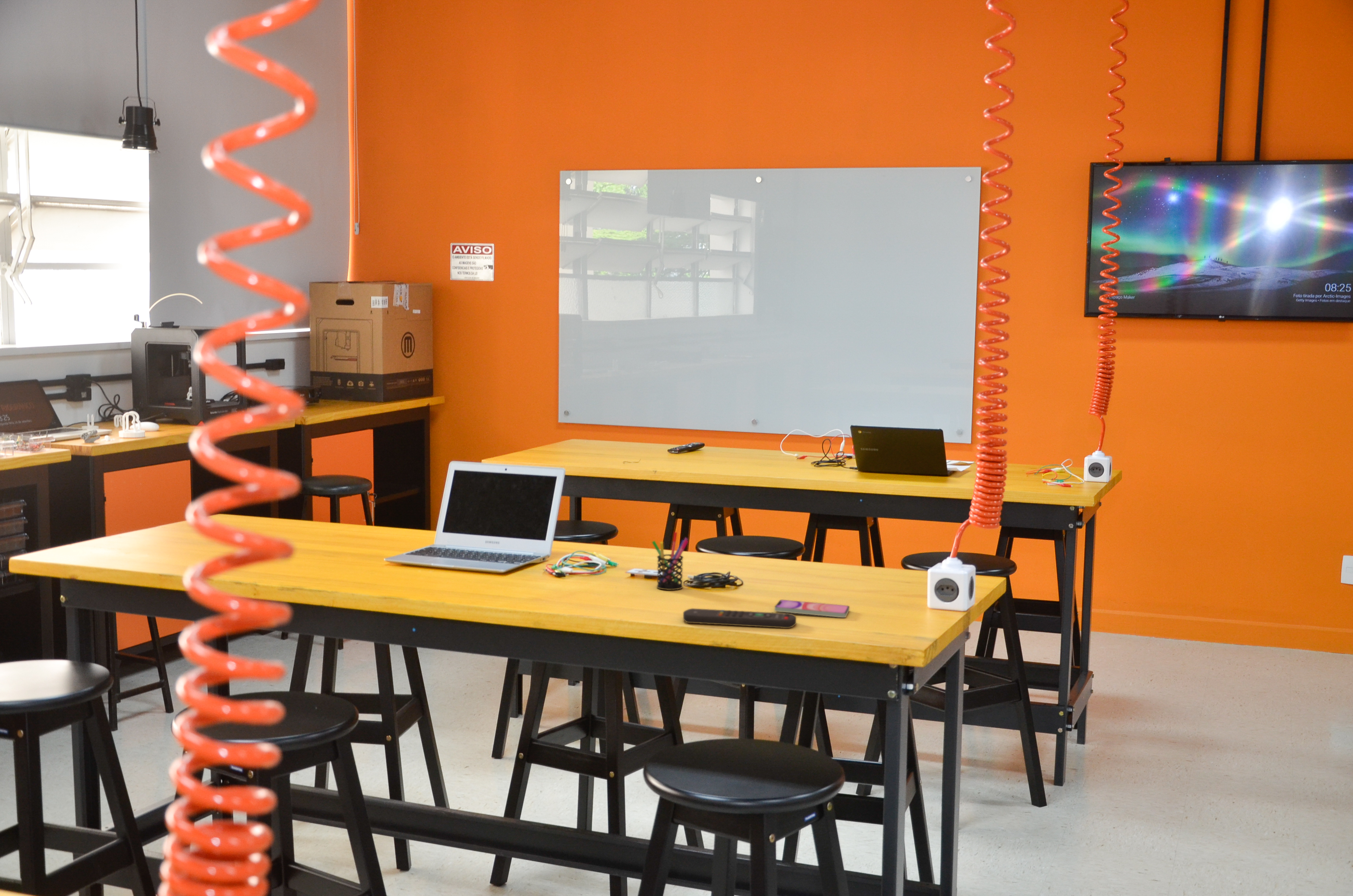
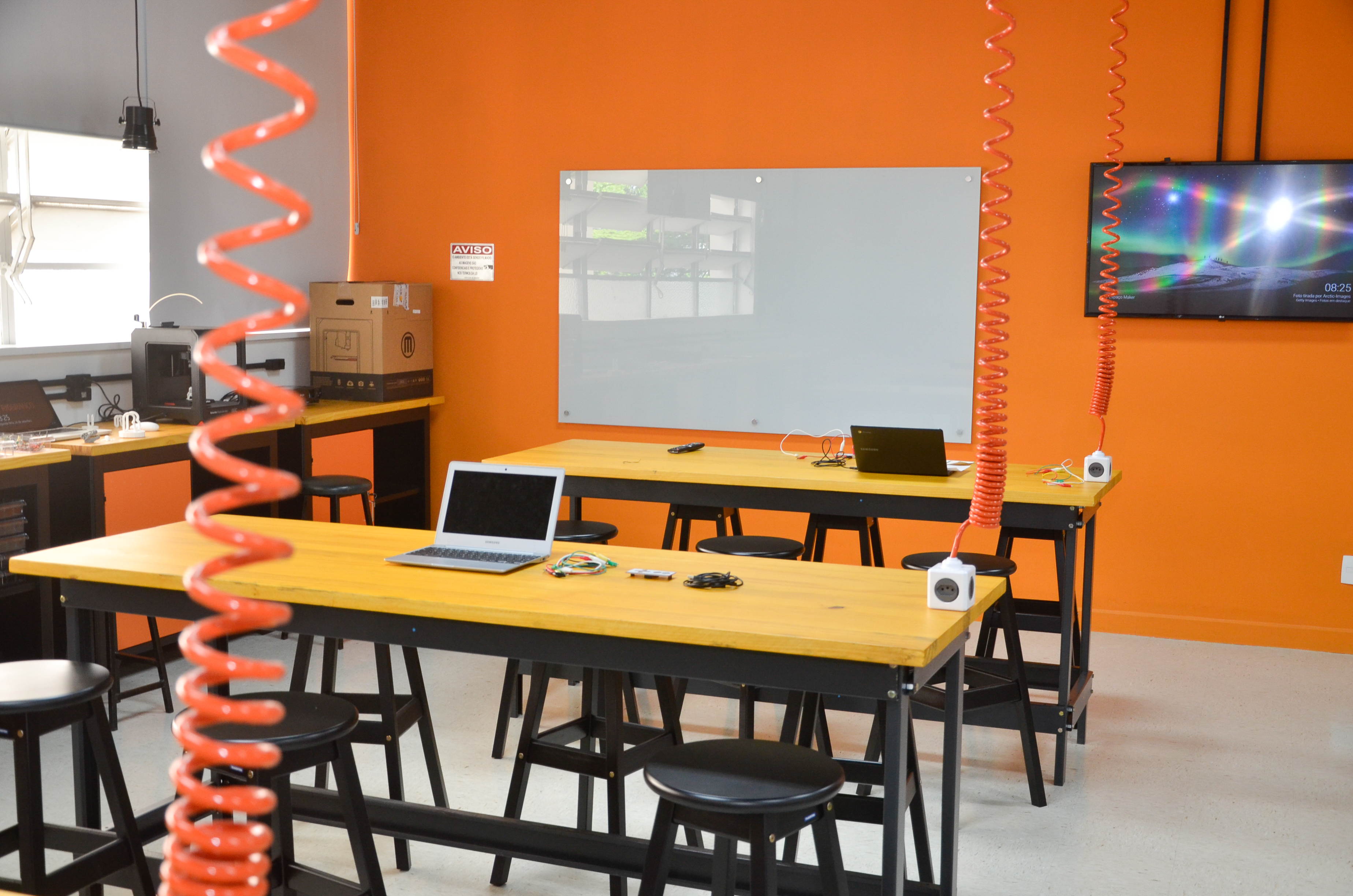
- smartphone (812, 608)
- remote control (739, 617)
- pen holder (668, 560)
